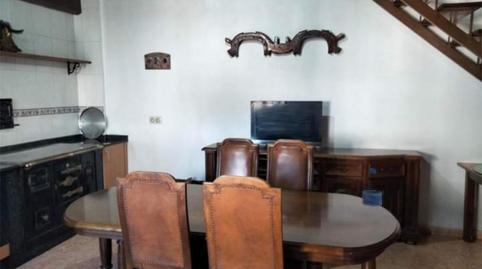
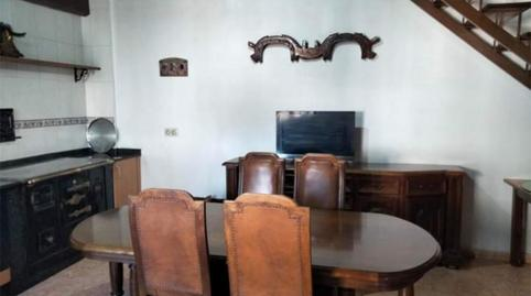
- water bottle (372, 196)
